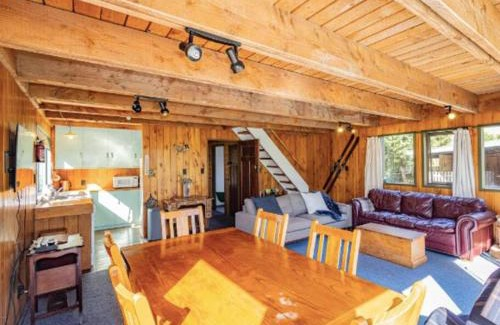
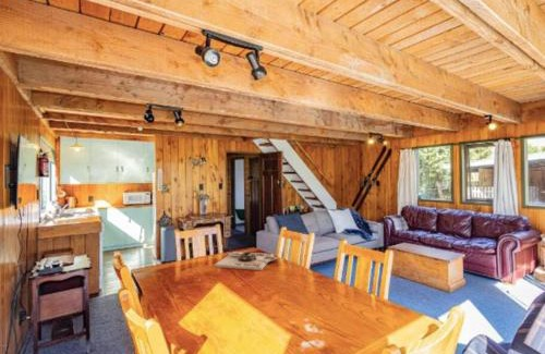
+ board game (250, 256)
